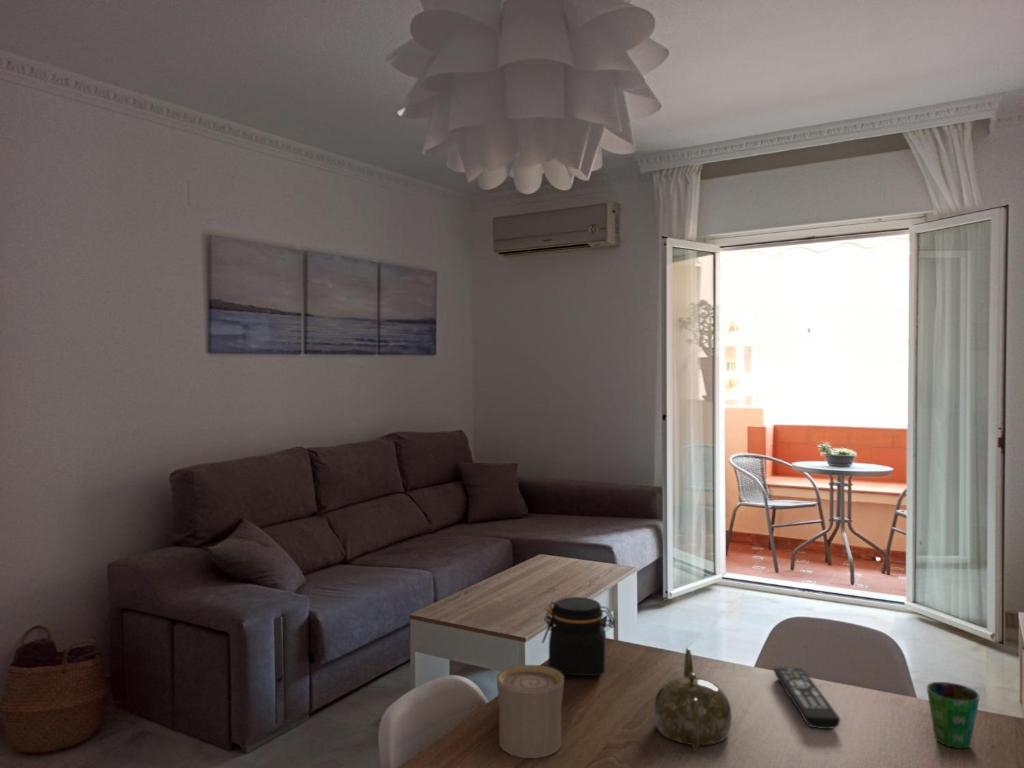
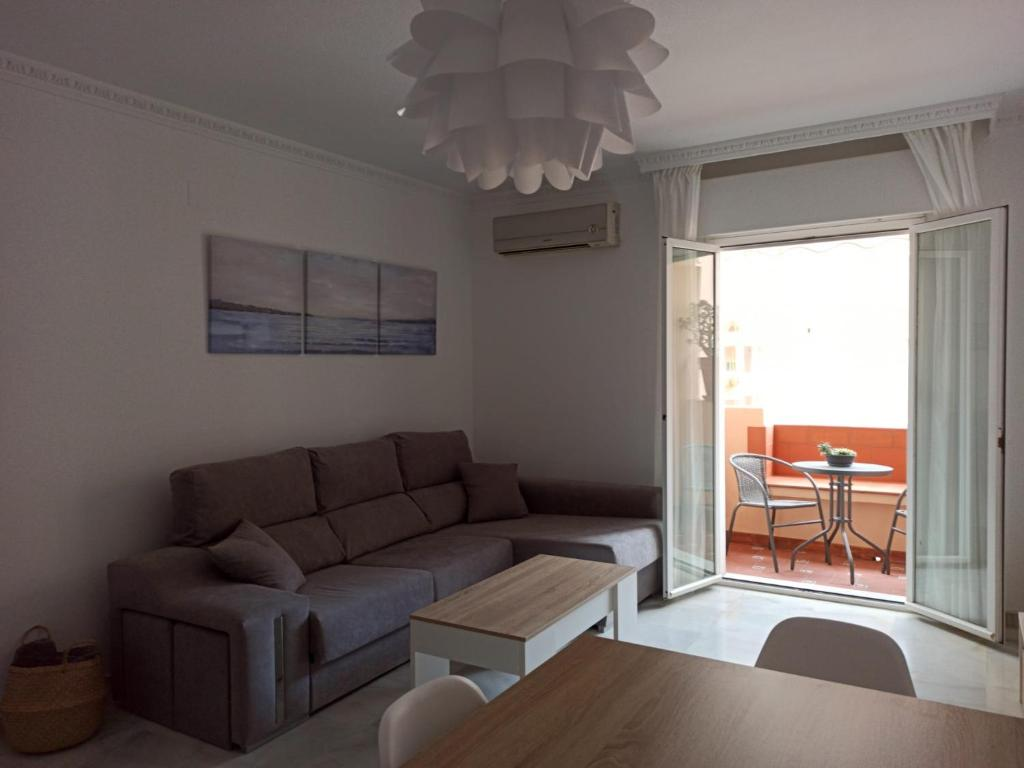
- teapot (691, 698)
- cup (530, 709)
- remote control (804, 695)
- cup (948, 713)
- jar (578, 635)
